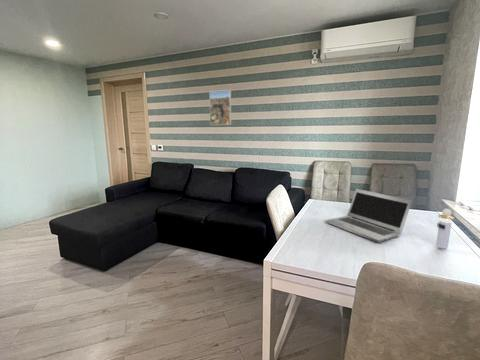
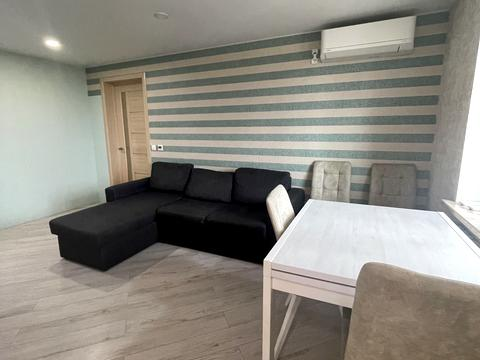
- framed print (220, 108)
- perfume bottle (444, 228)
- laptop (365, 212)
